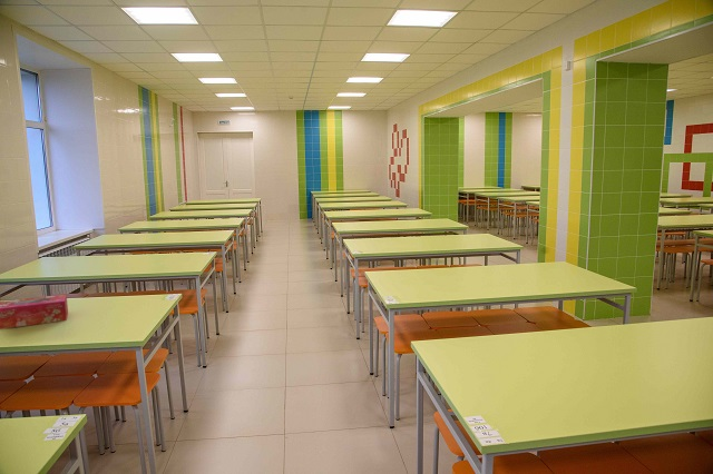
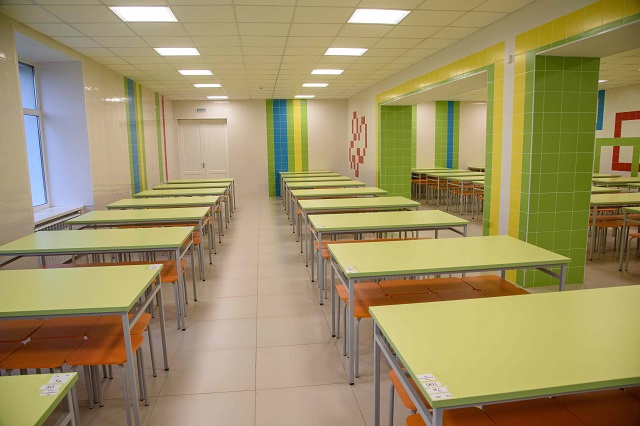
- tissue box (32, 310)
